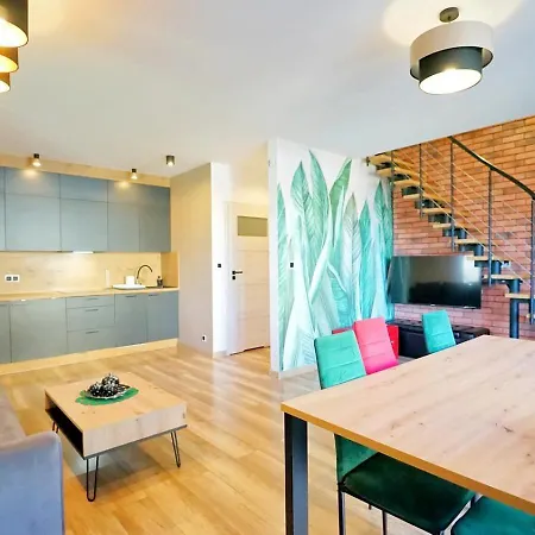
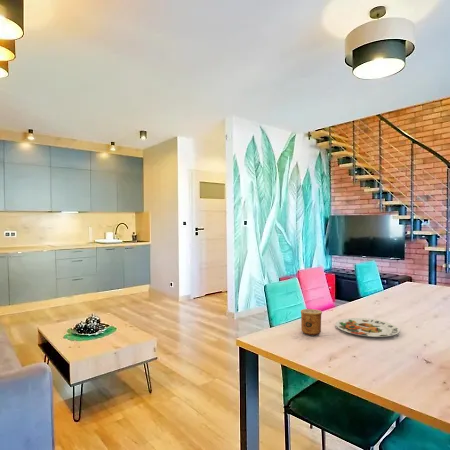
+ plate (366, 327)
+ cup (311, 321)
